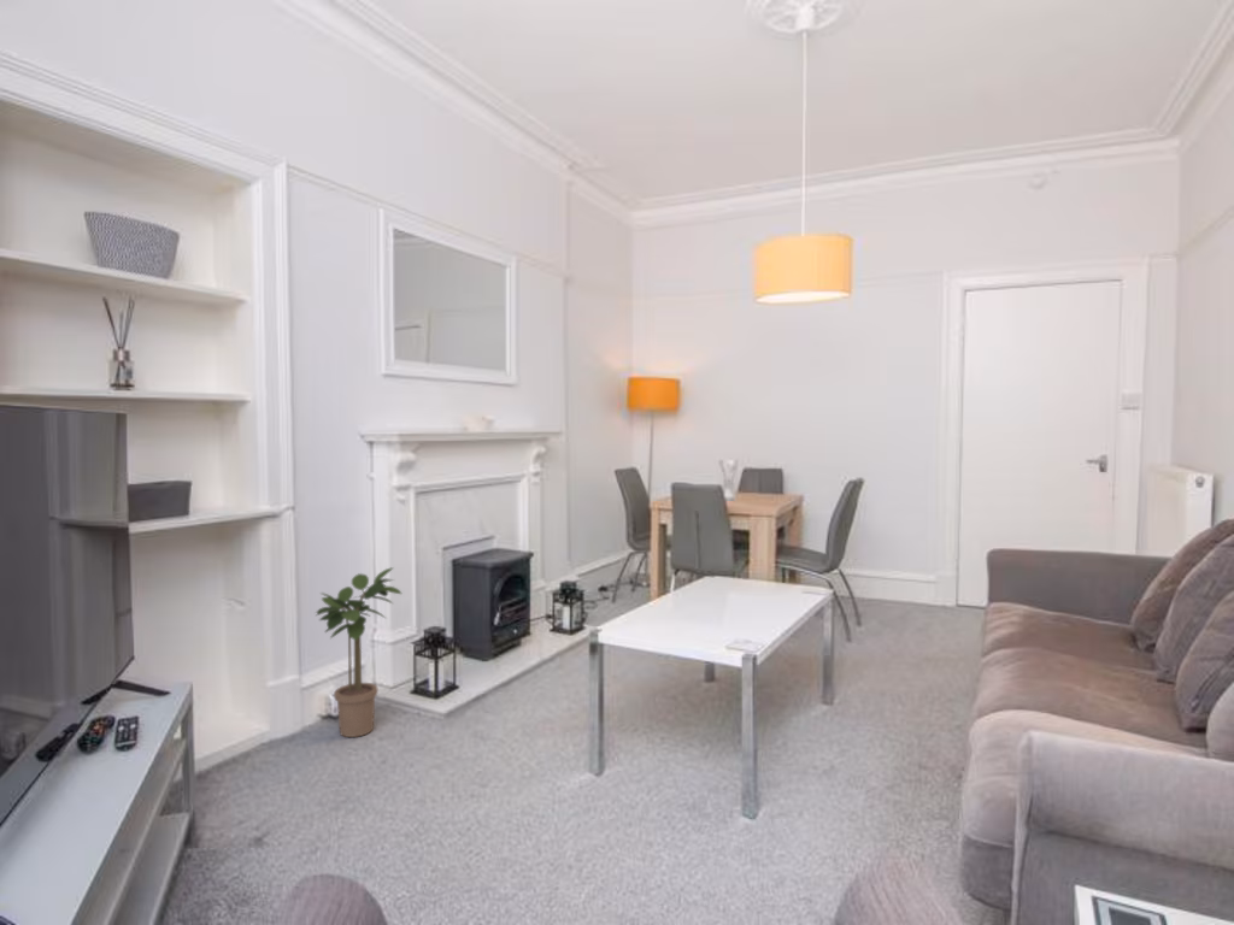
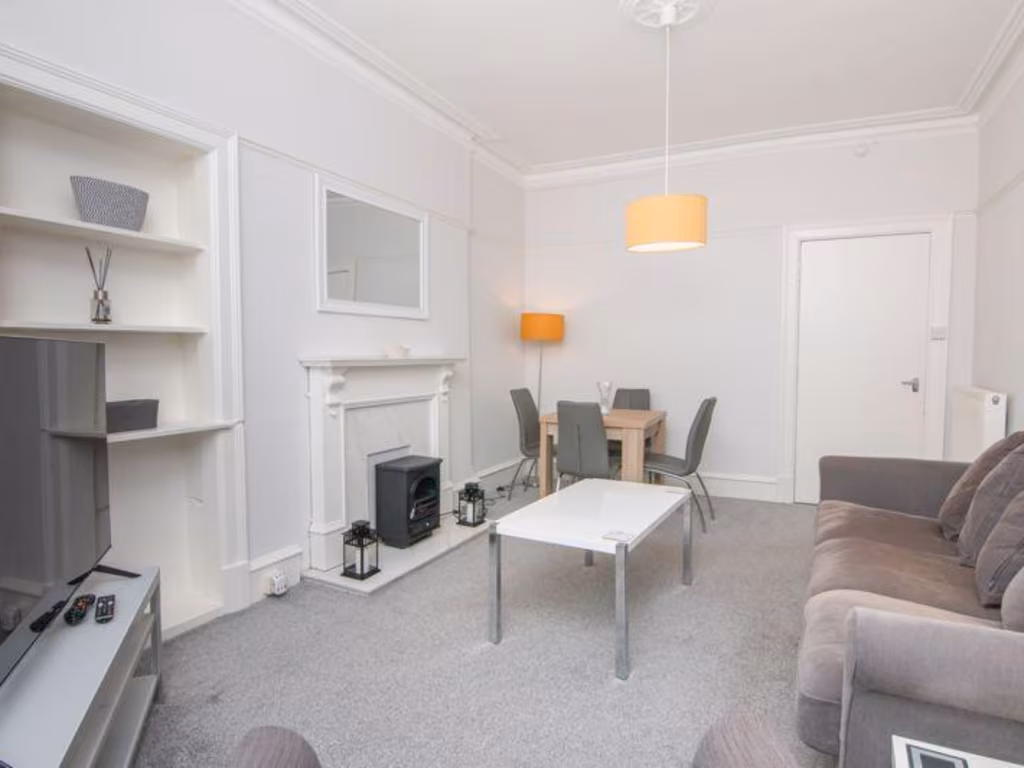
- potted plant (349, 650)
